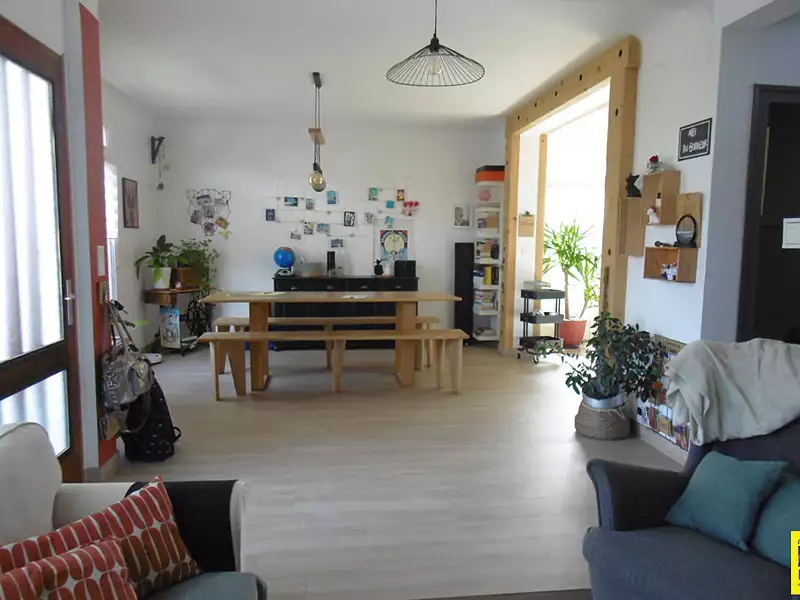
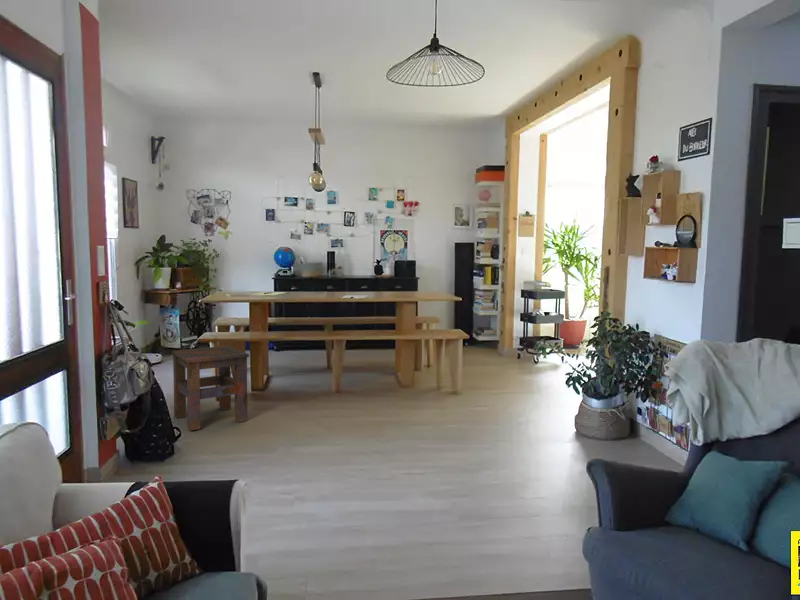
+ side table (210, 385)
